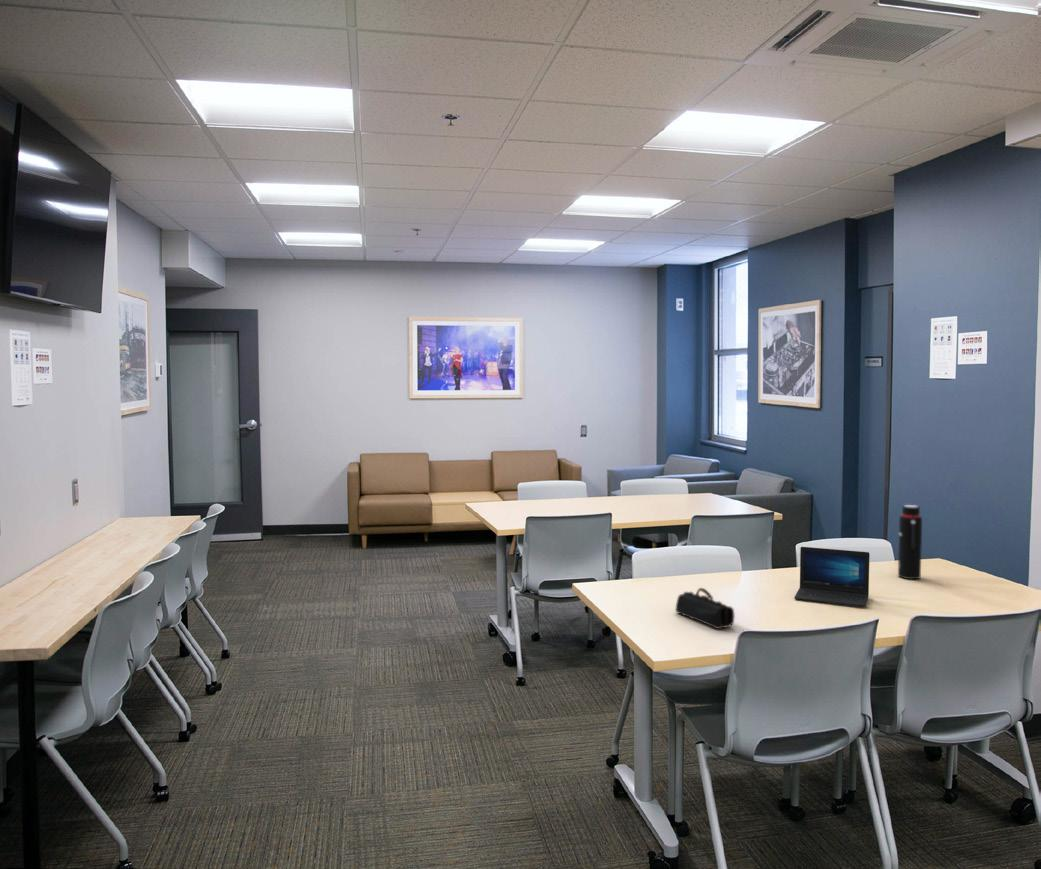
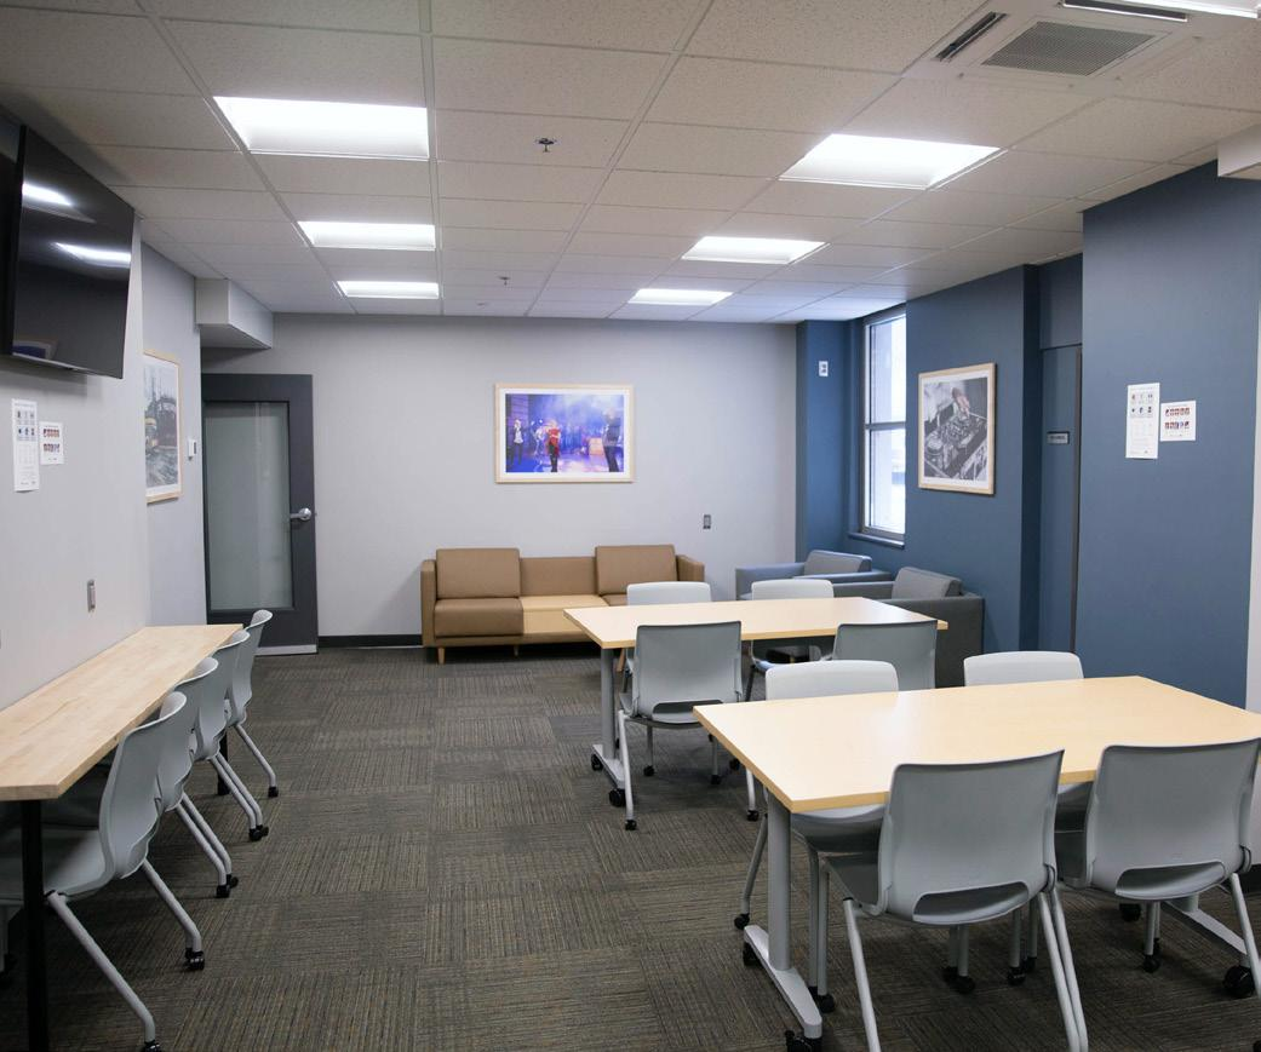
- pencil case (704, 604)
- water bottle (910, 542)
- laptop (831, 575)
